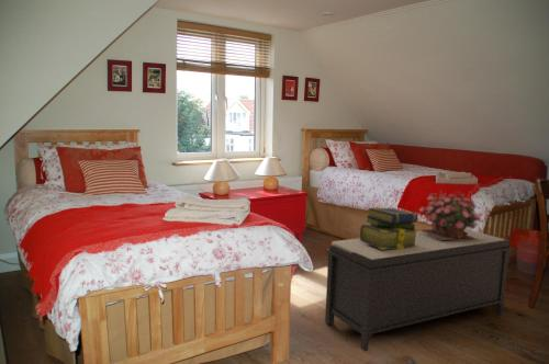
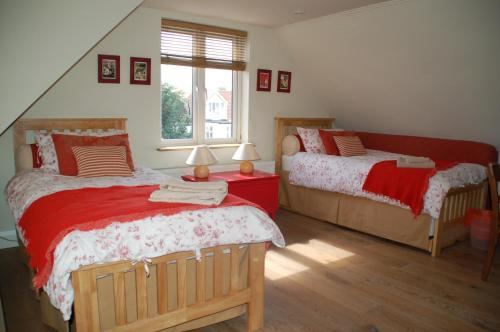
- bench (419, 280)
- stack of books (389, 226)
- potted flower (449, 214)
